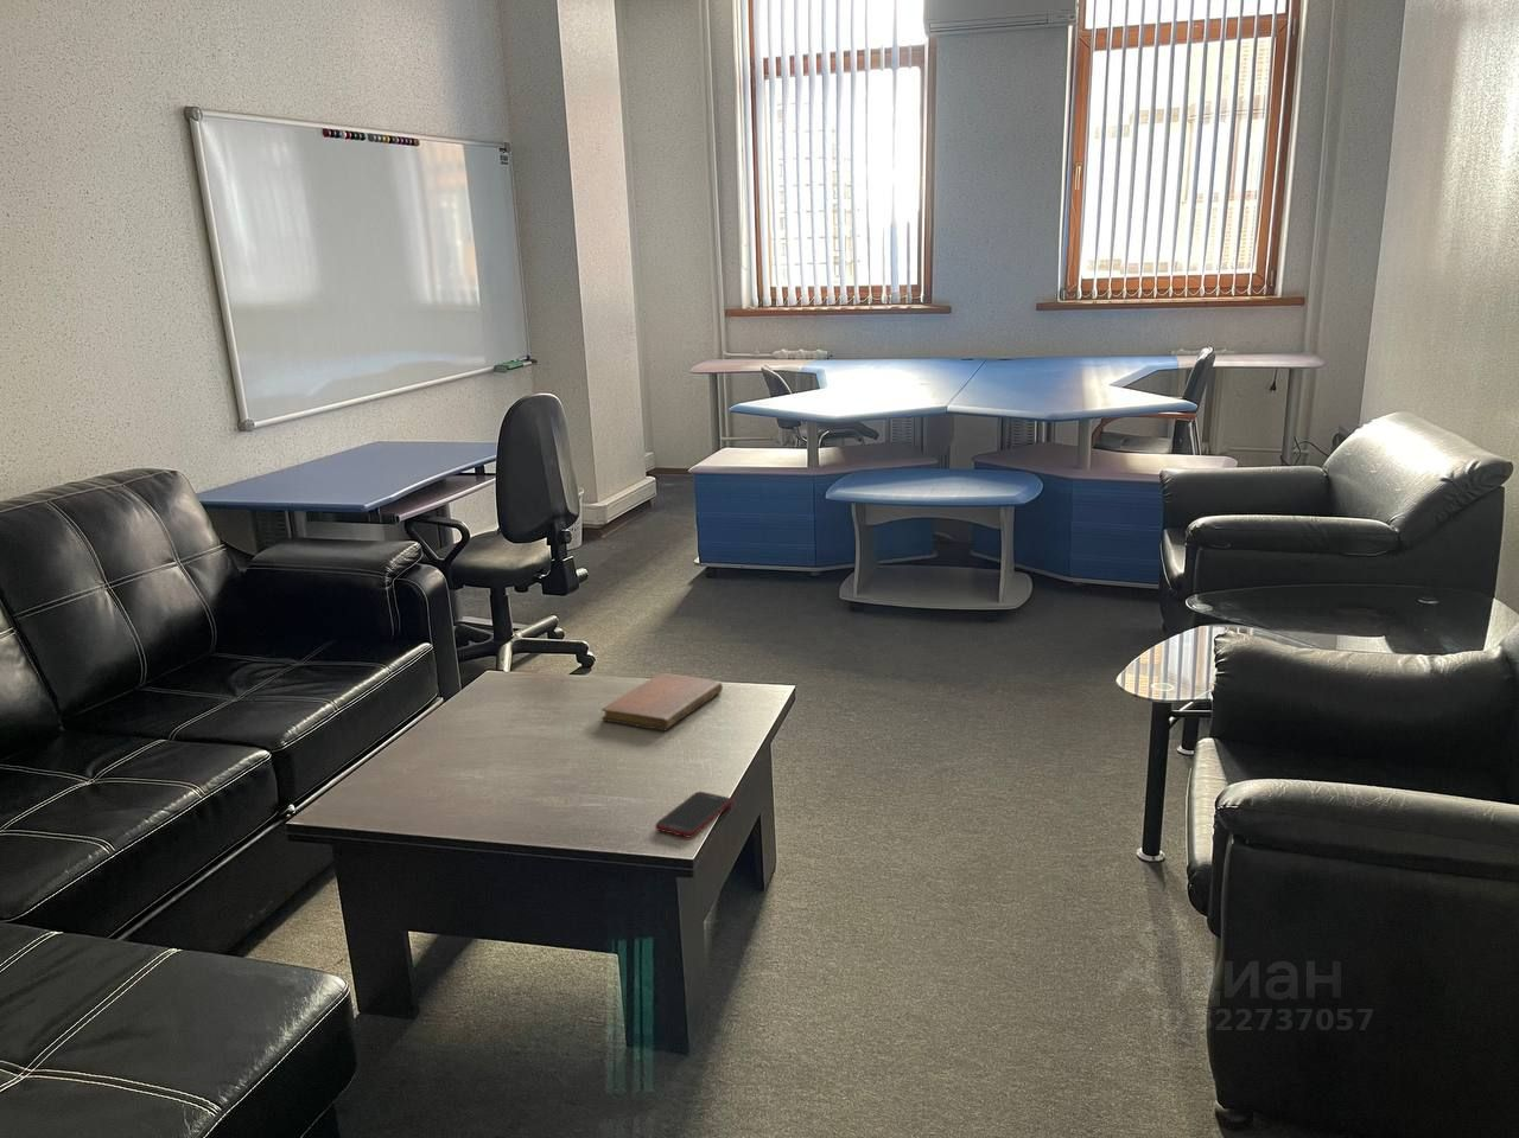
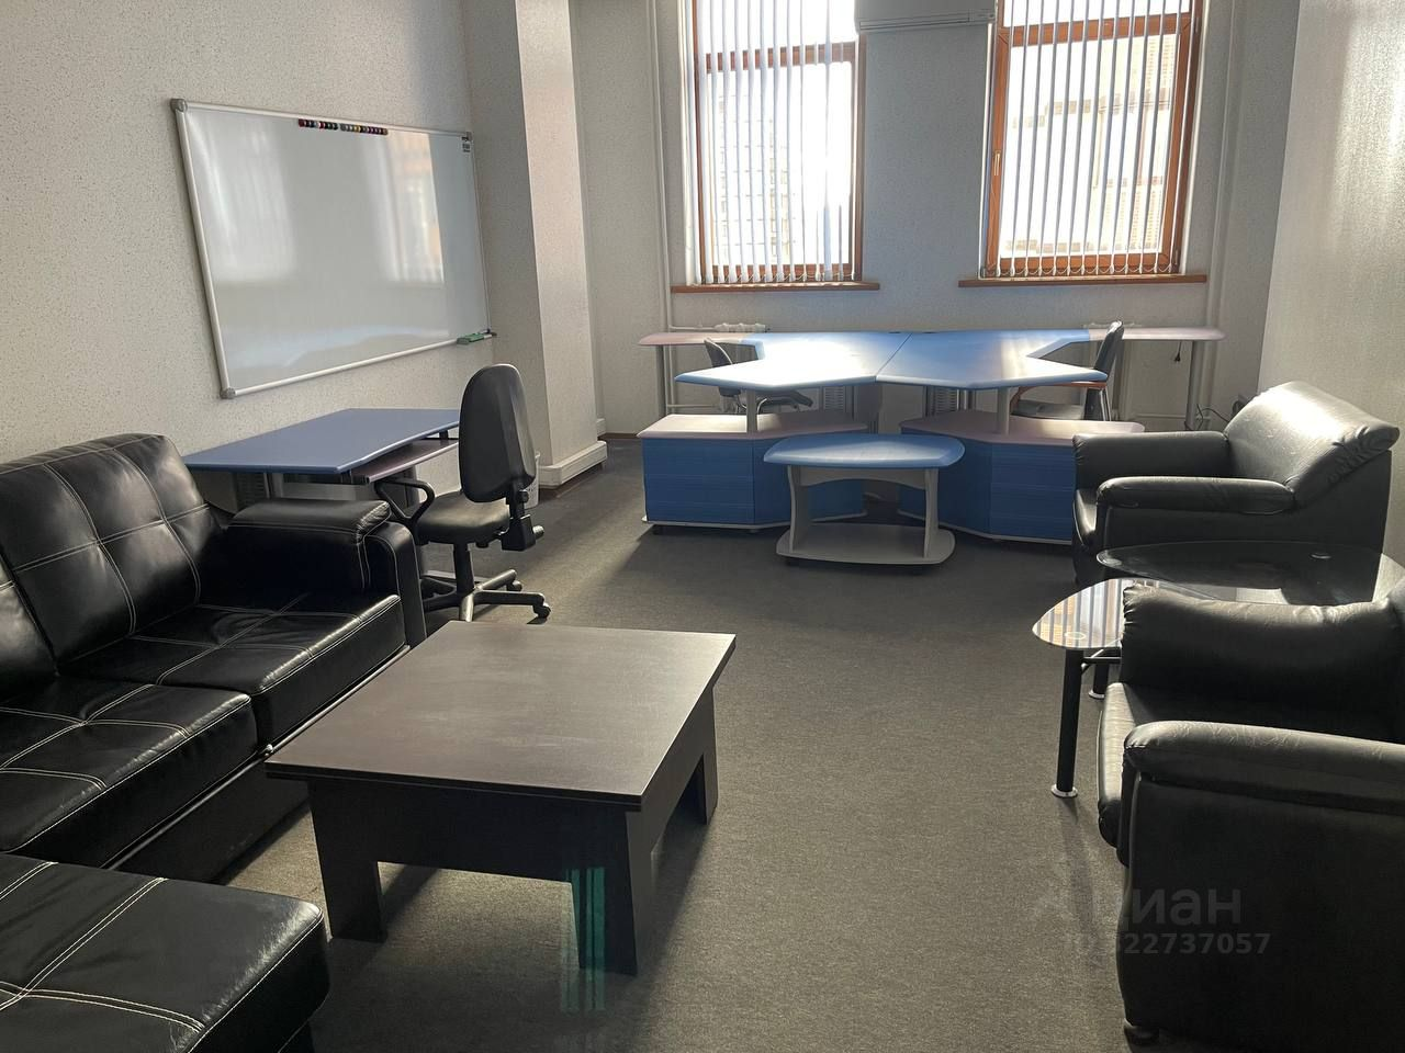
- notebook (664, 699)
- cell phone (694, 813)
